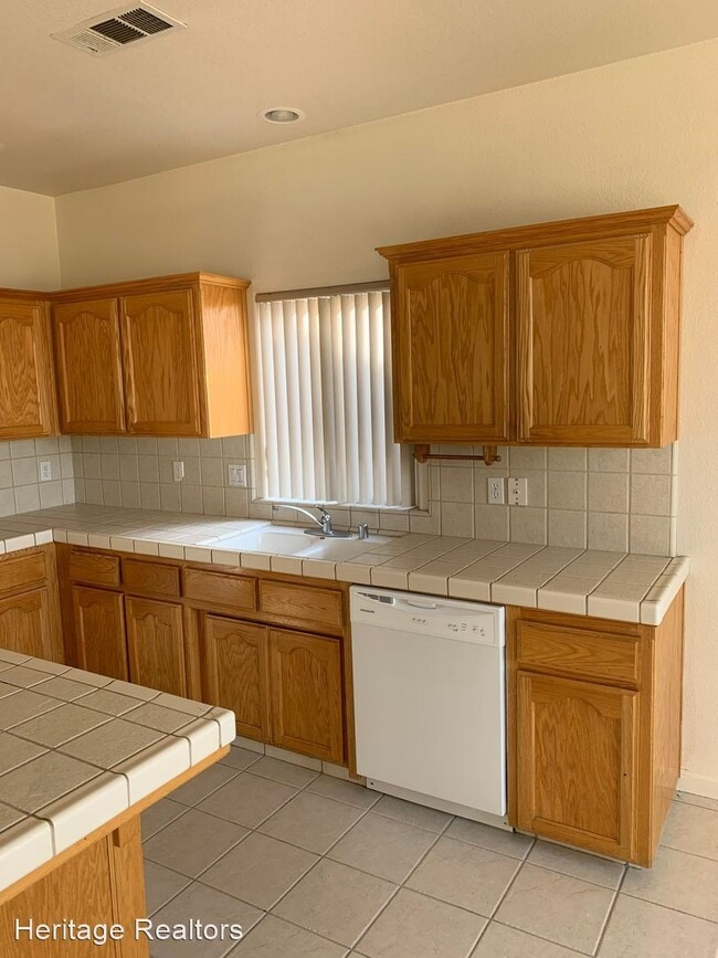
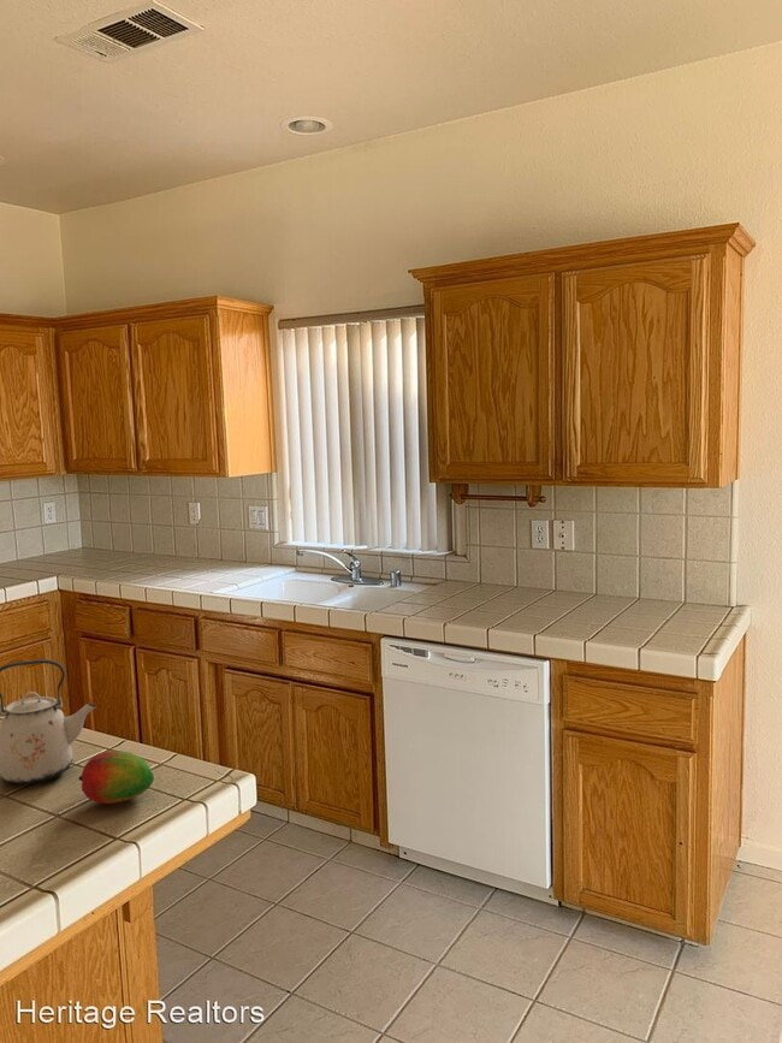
+ fruit (117, 775)
+ kettle (46, 716)
